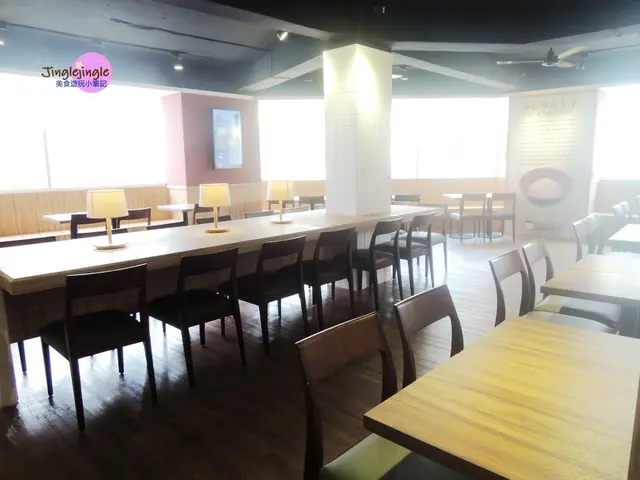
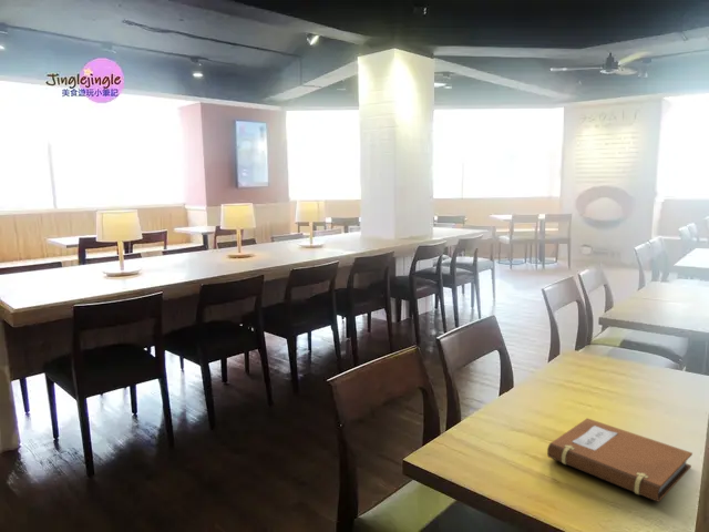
+ notebook (614, 454)
